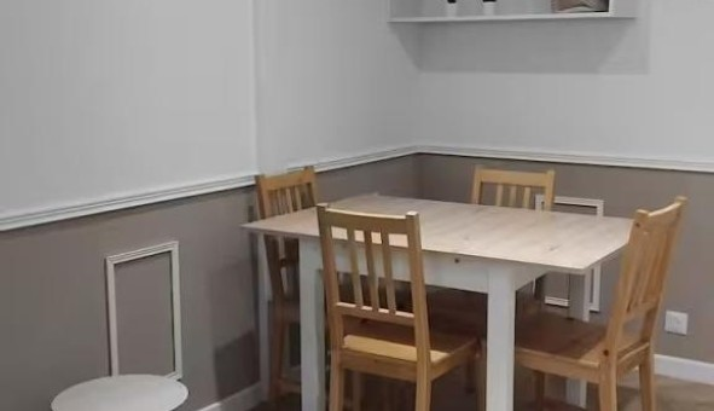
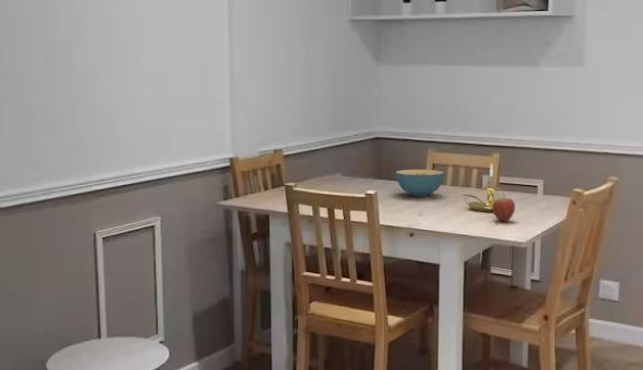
+ candle holder (487, 186)
+ fruit (503, 207)
+ cereal bowl (419, 184)
